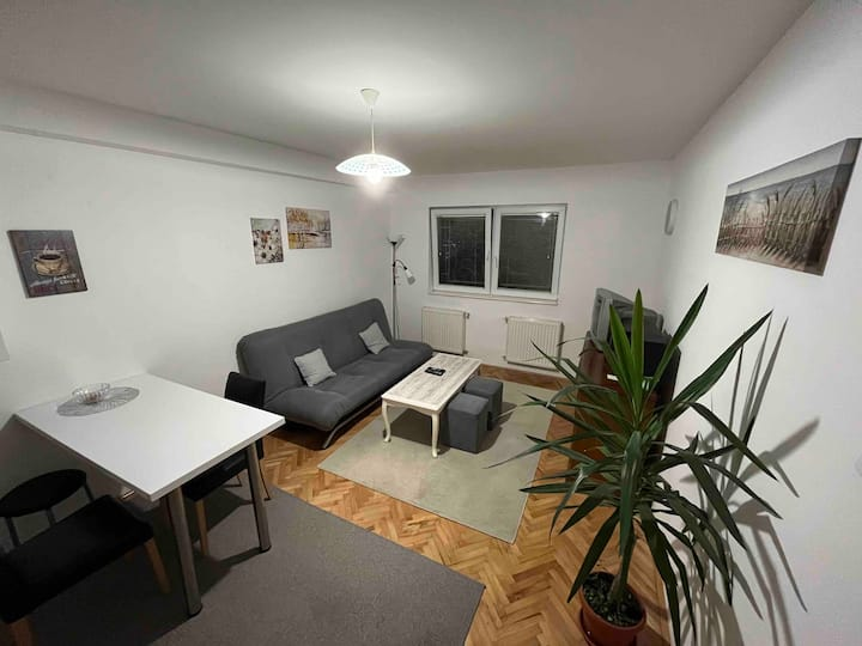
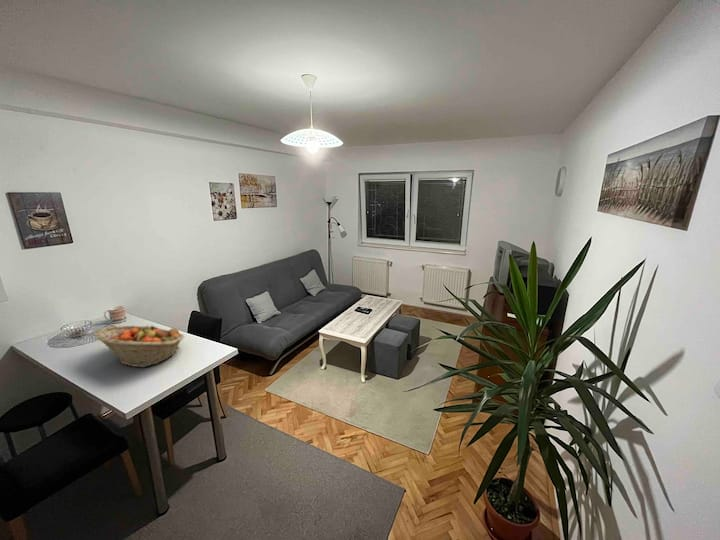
+ fruit basket (142, 340)
+ mug (116, 314)
